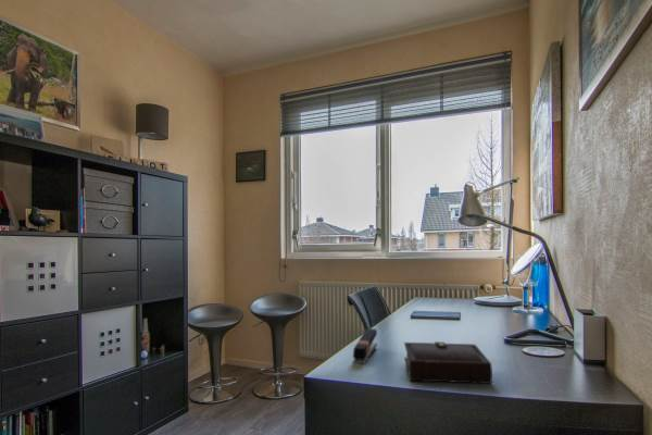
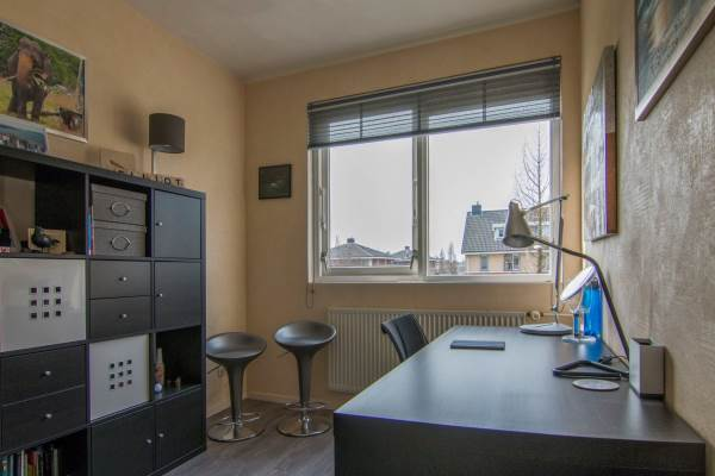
- book (457, 361)
- stapler (365, 345)
